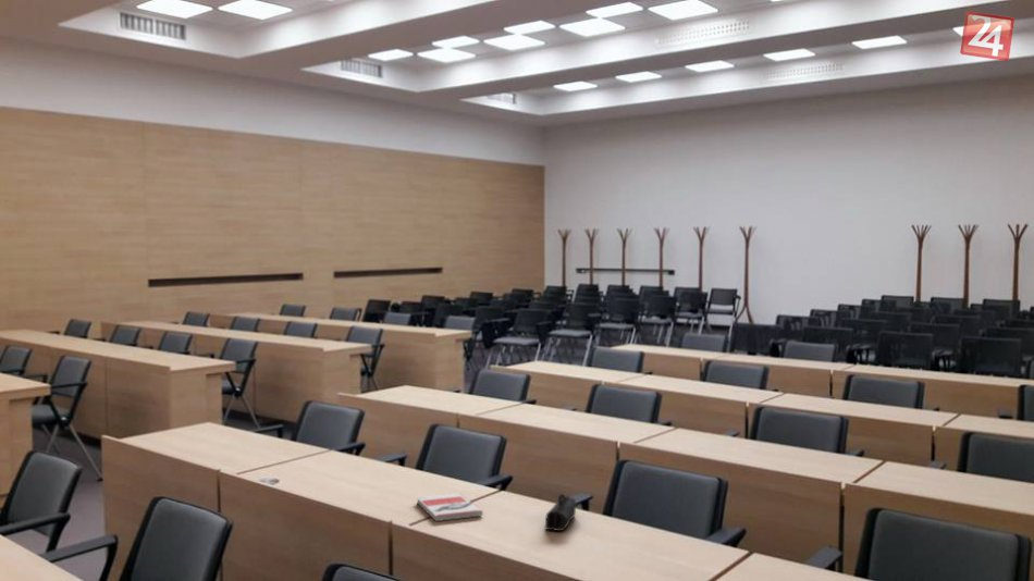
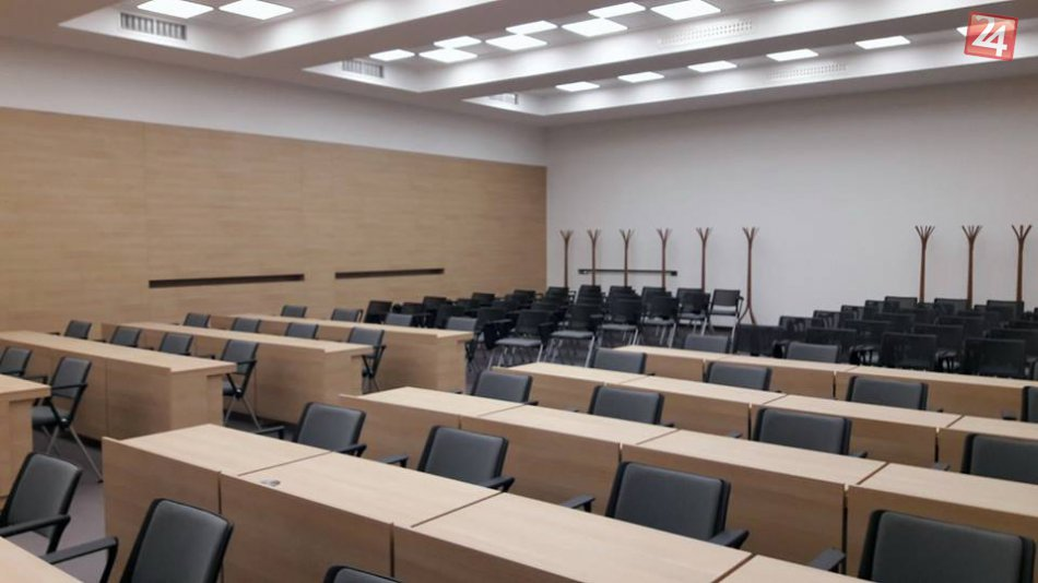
- book (448, 506)
- pencil case (561, 508)
